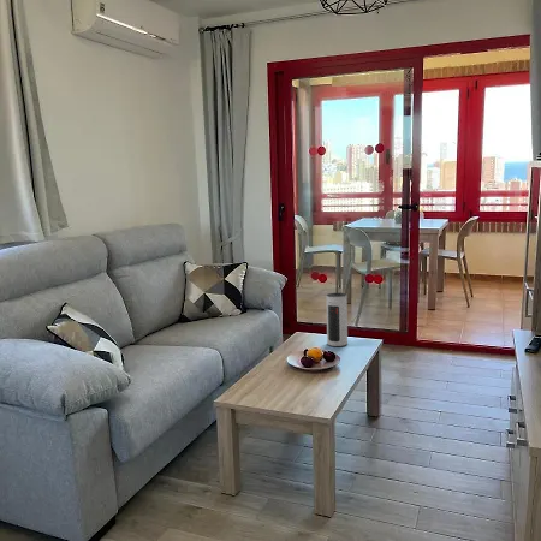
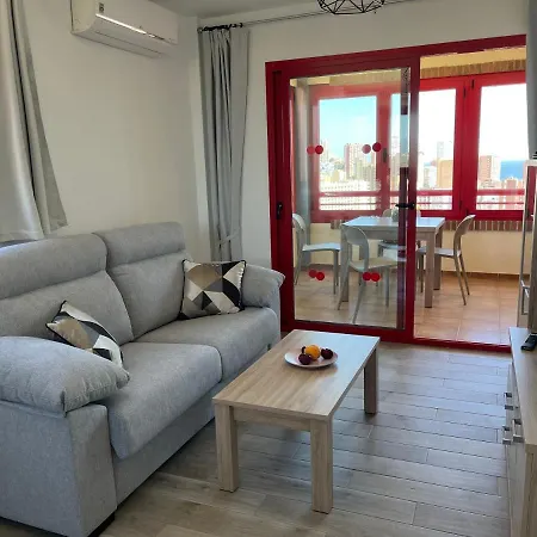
- speaker (337, 319)
